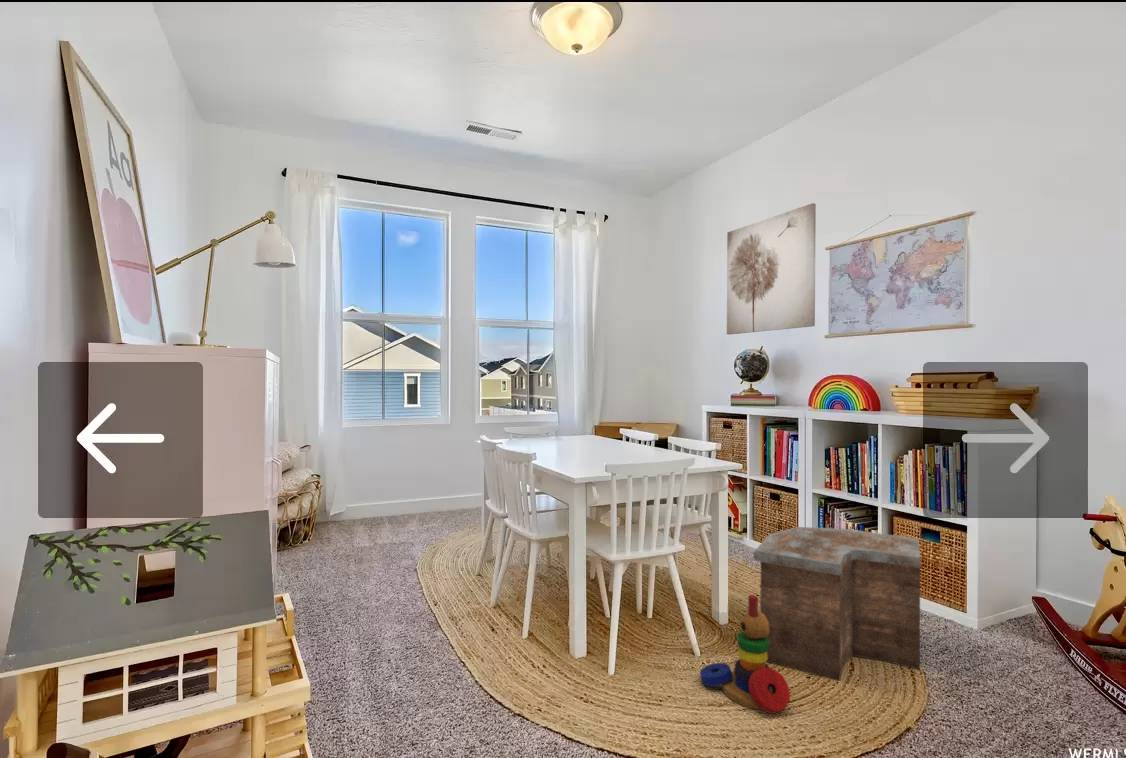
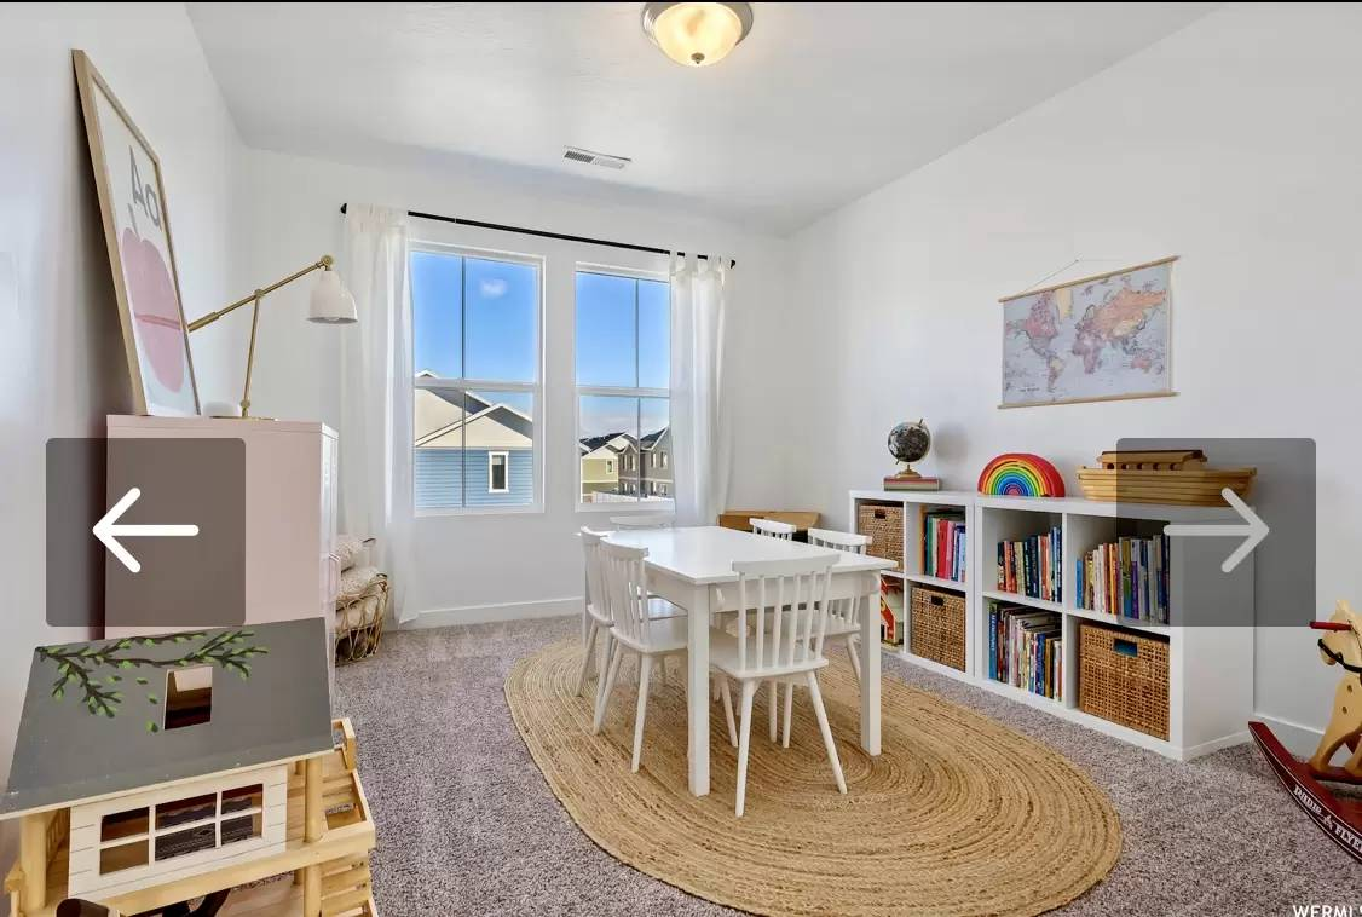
- stacking toy (747, 645)
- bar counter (838, 595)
- wall art (767, 275)
